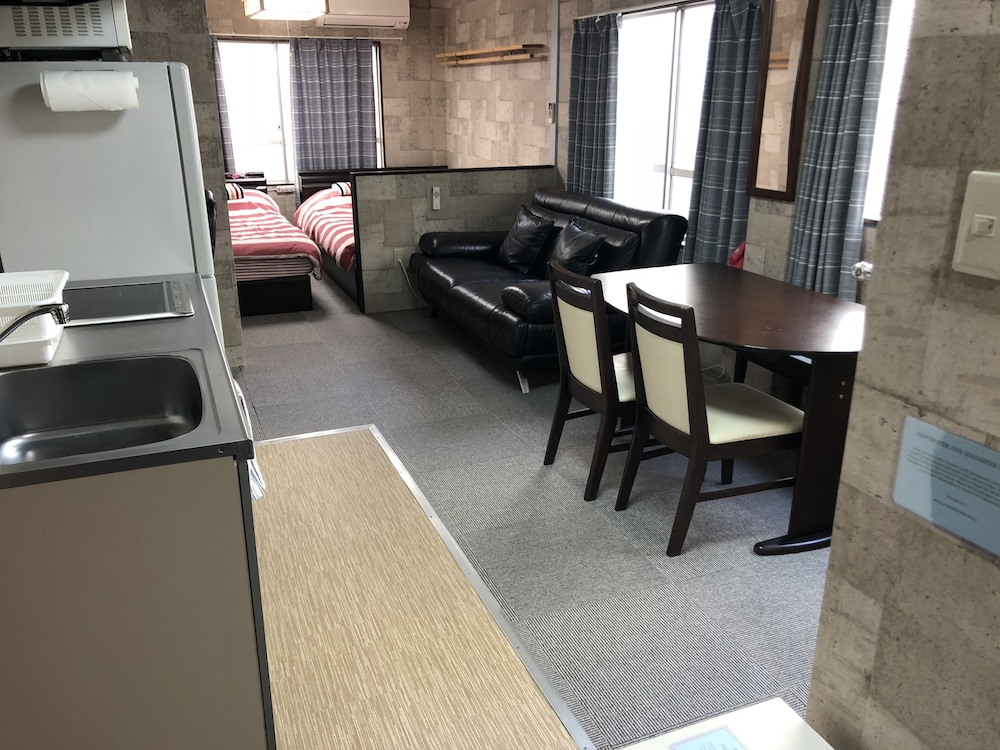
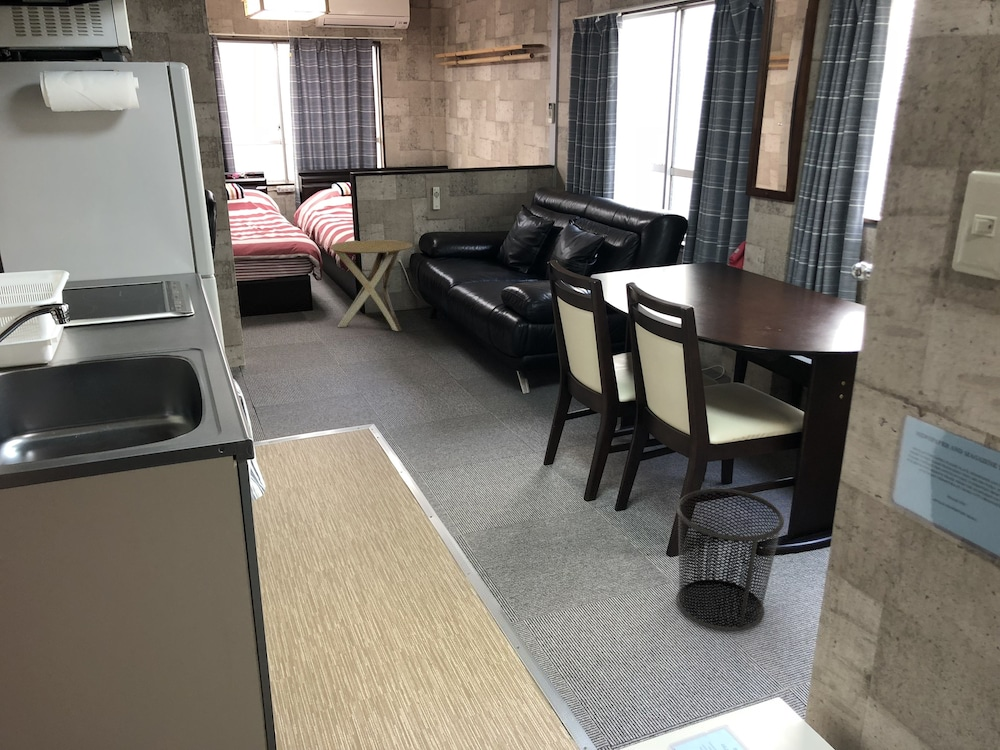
+ waste bin (724, 560)
+ side table (374, 284)
